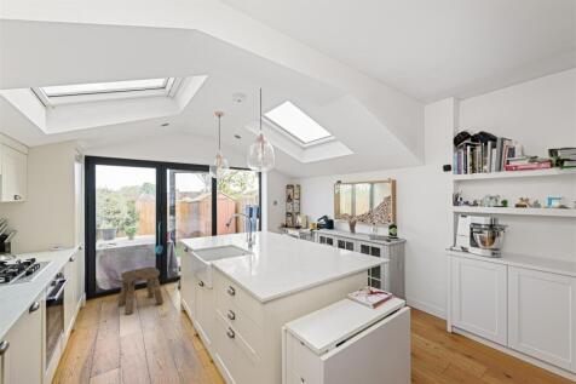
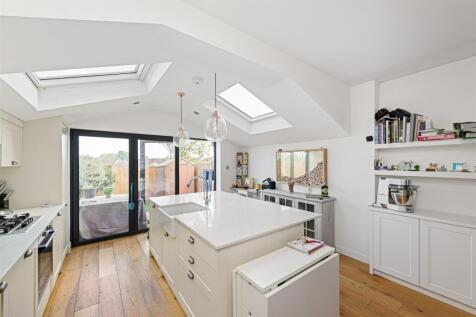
- stool (146, 285)
